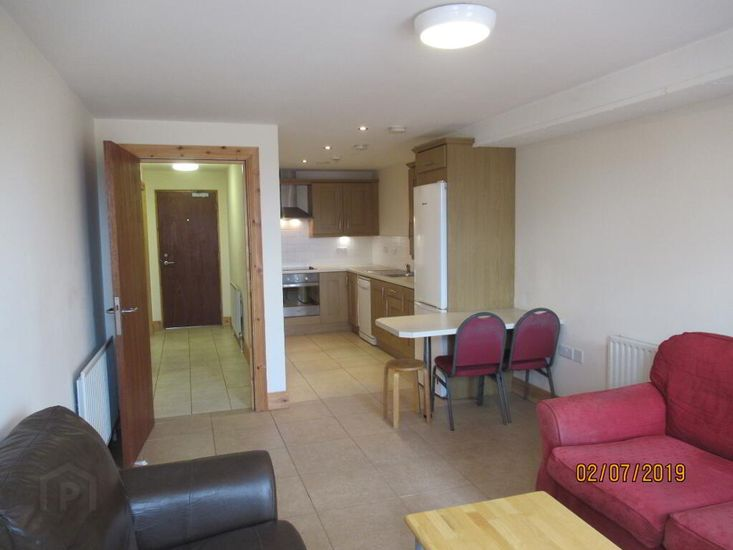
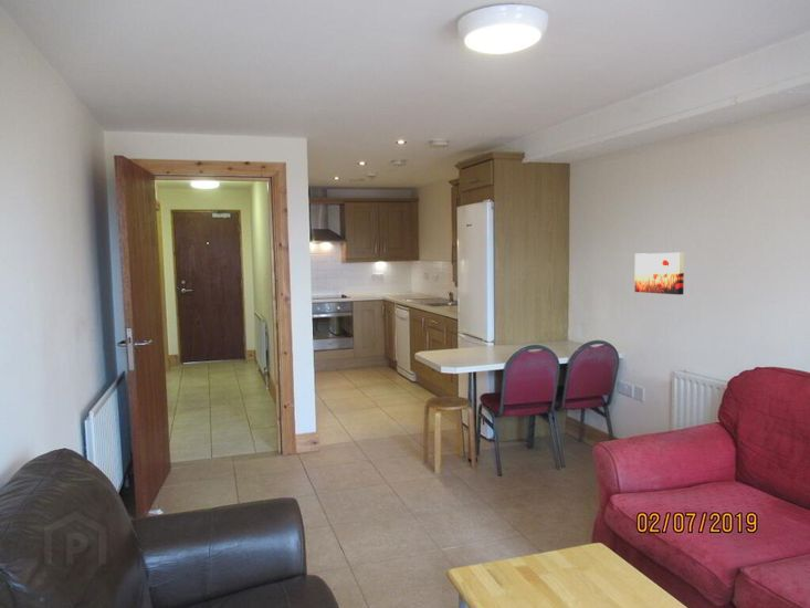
+ wall art (658, 273)
